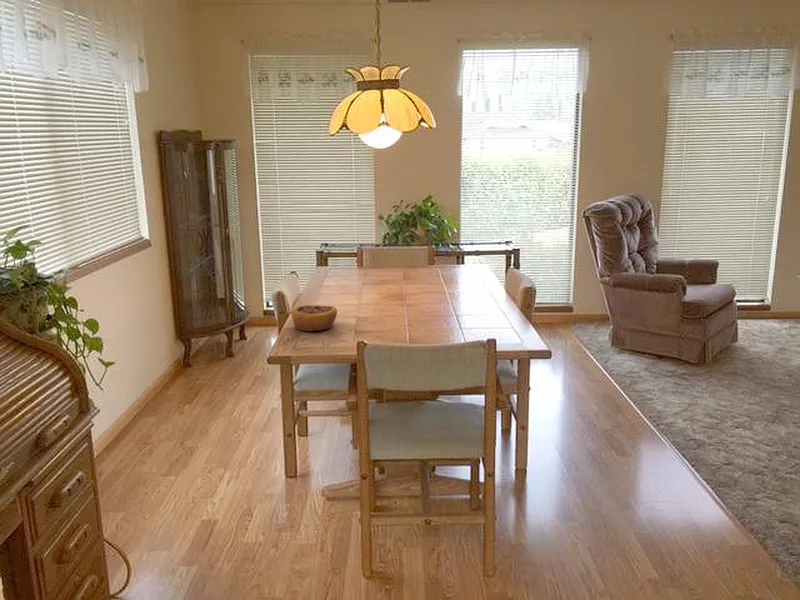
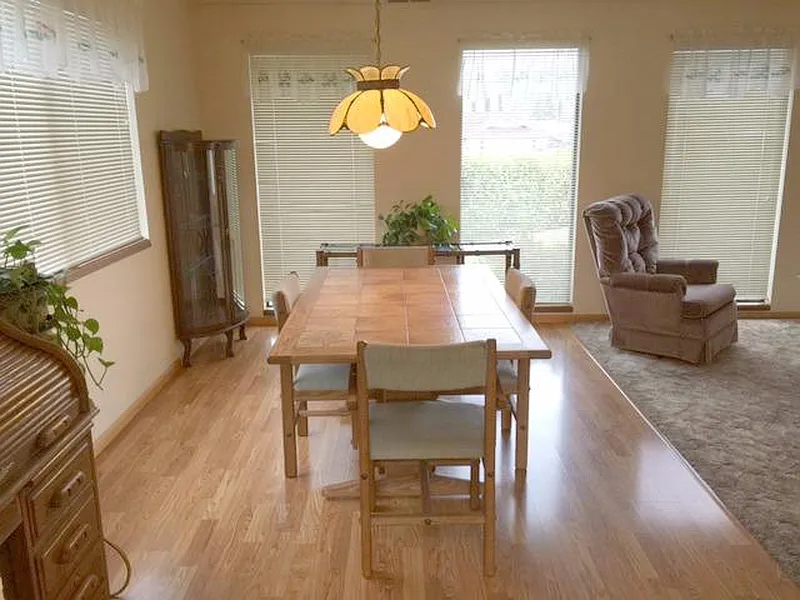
- pastry (314, 316)
